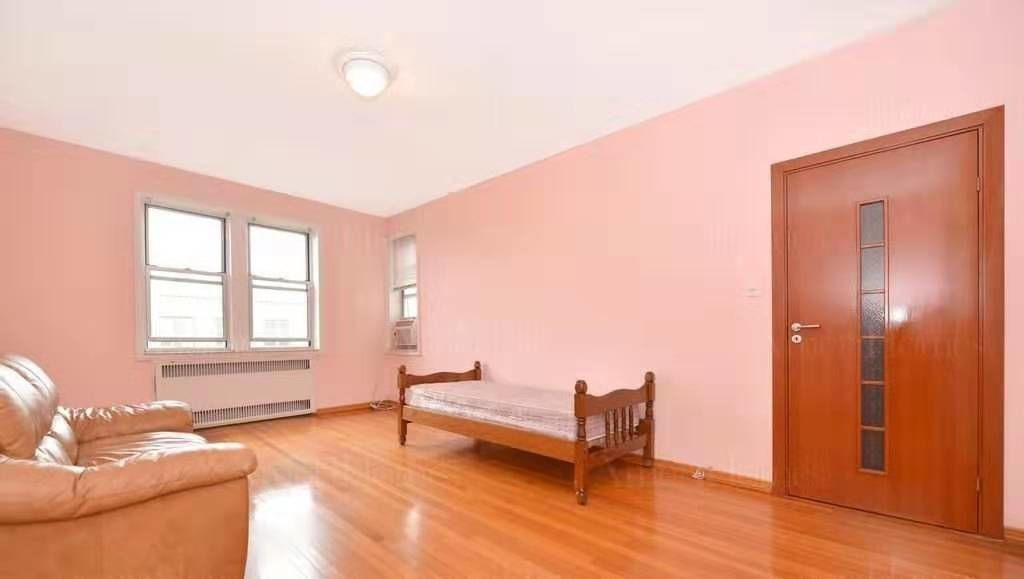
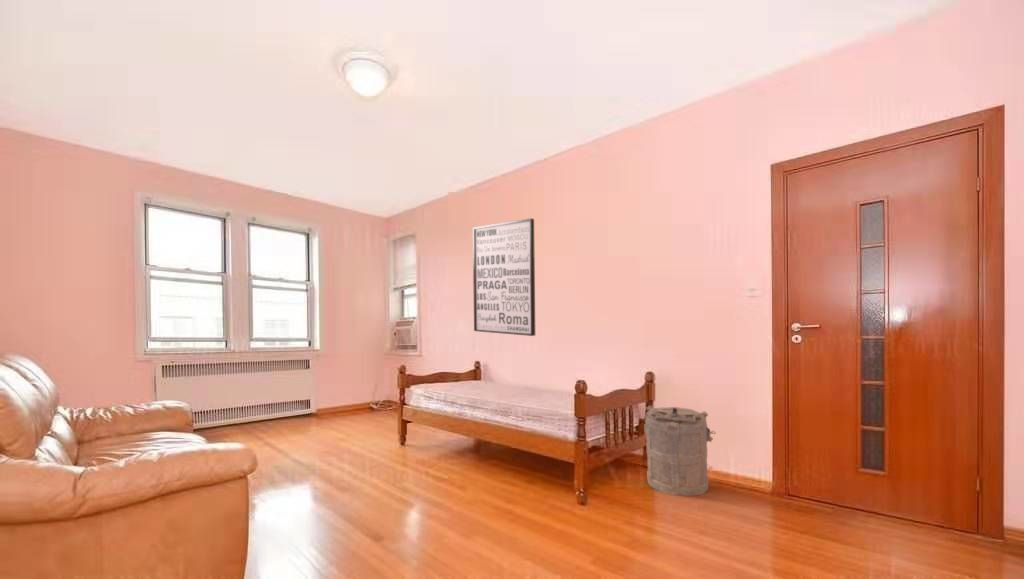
+ laundry hamper (674, 445)
+ wall art (502, 278)
